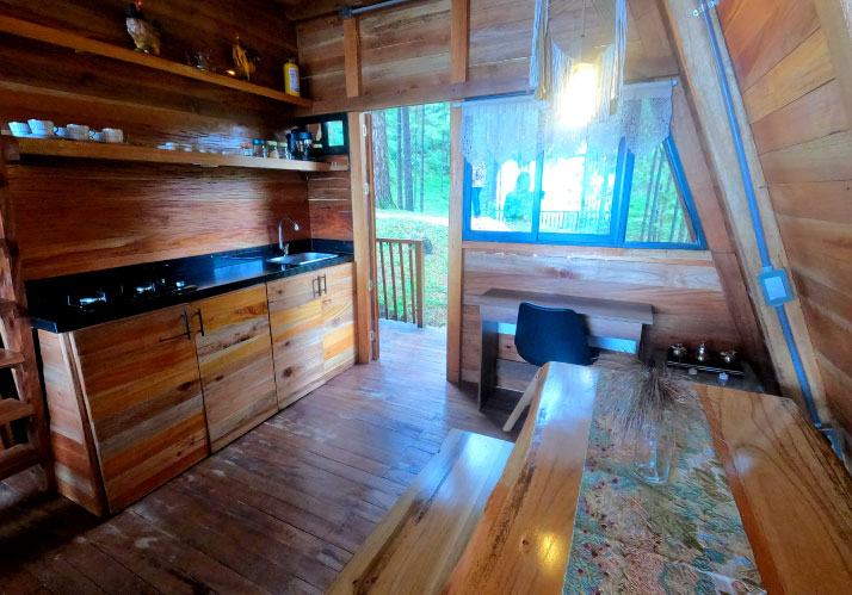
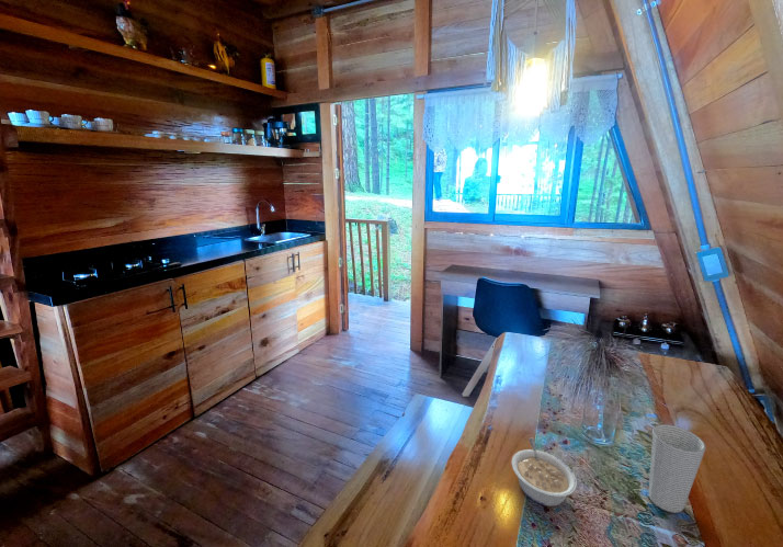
+ cup (671, 469)
+ legume (540, 476)
